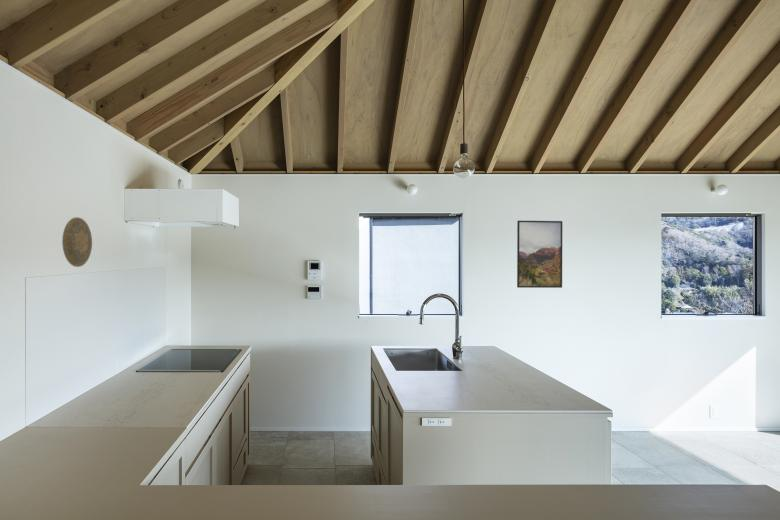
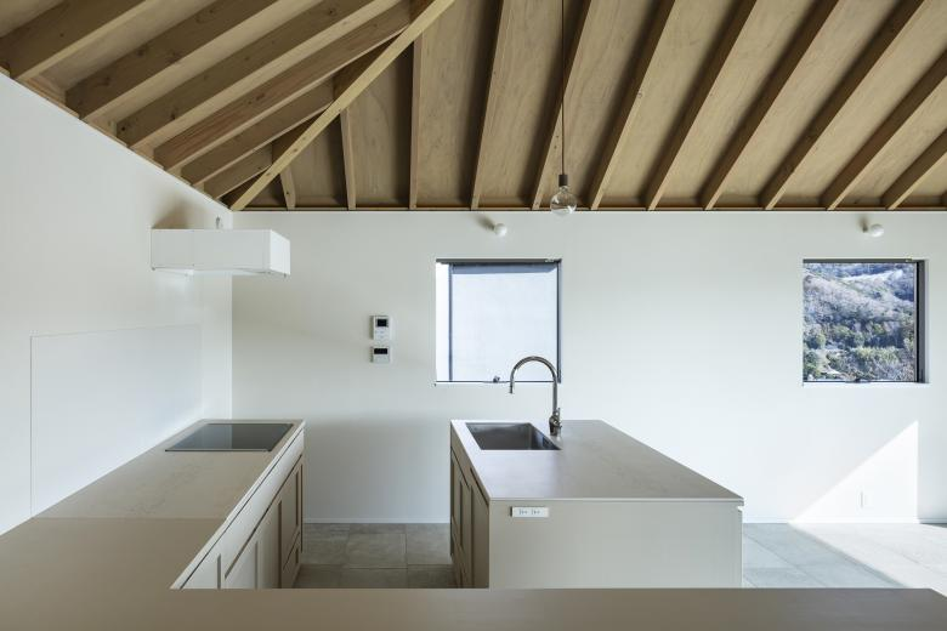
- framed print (539, 254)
- decorative plate (80, 242)
